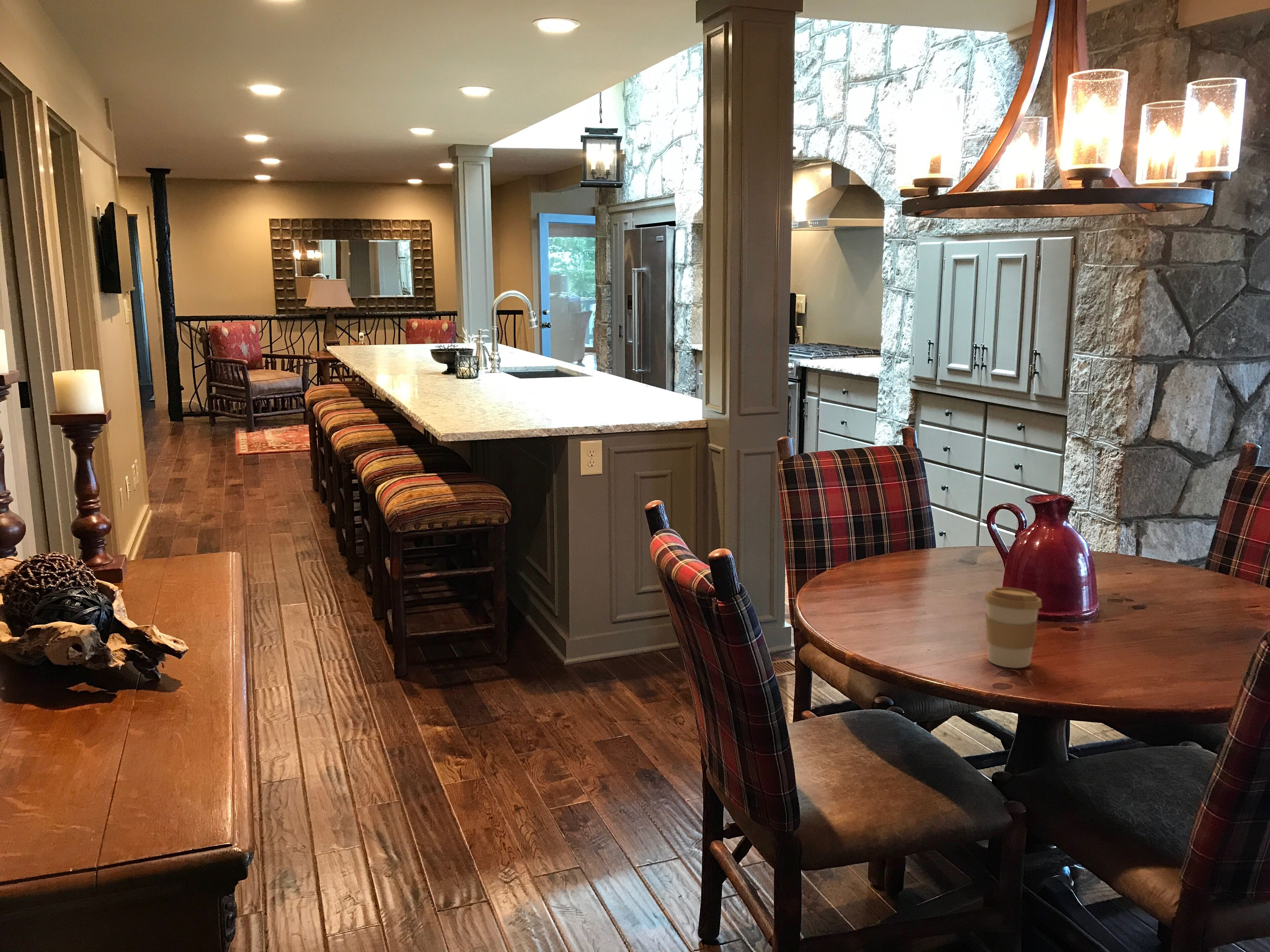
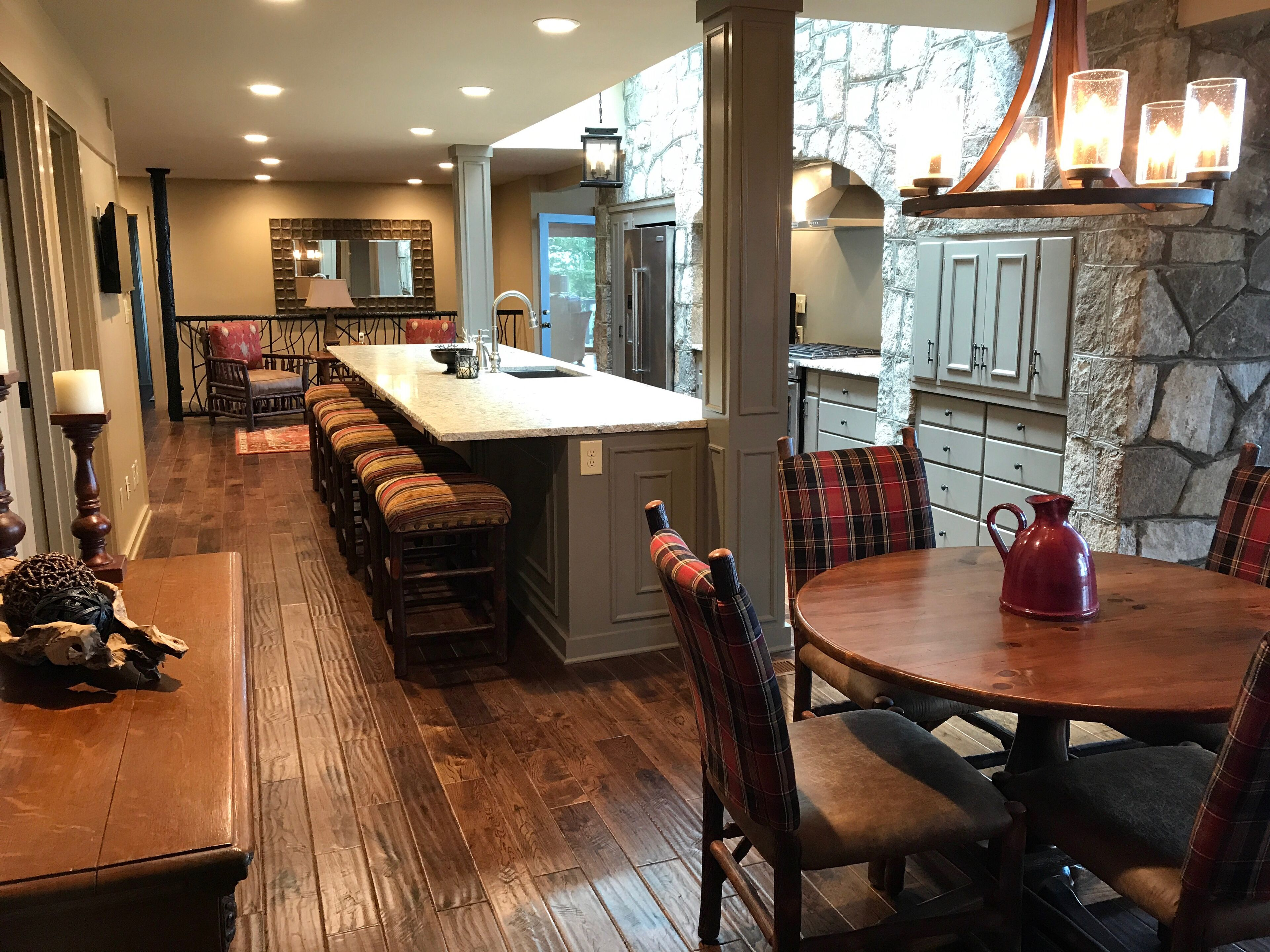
- coffee cup (1011, 625)
